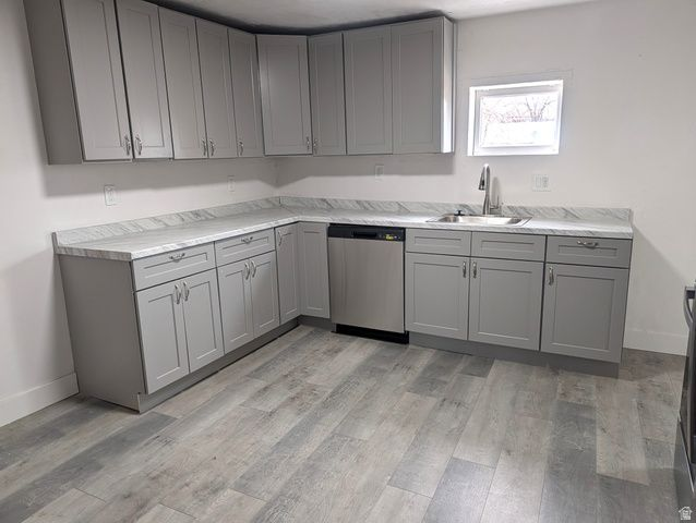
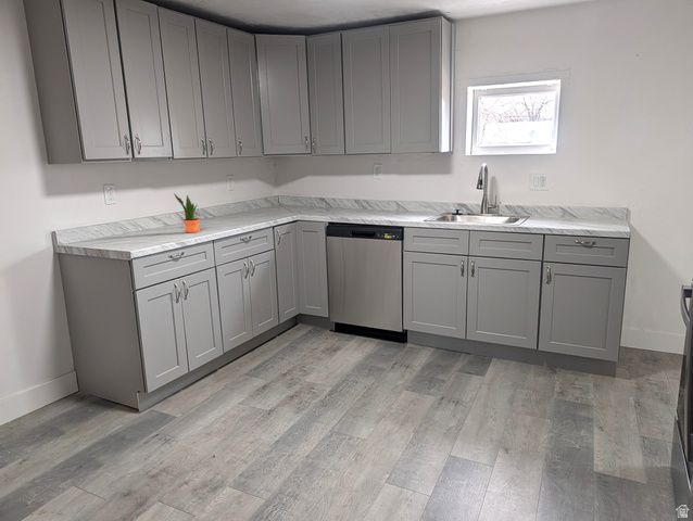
+ potted plant (187, 212)
